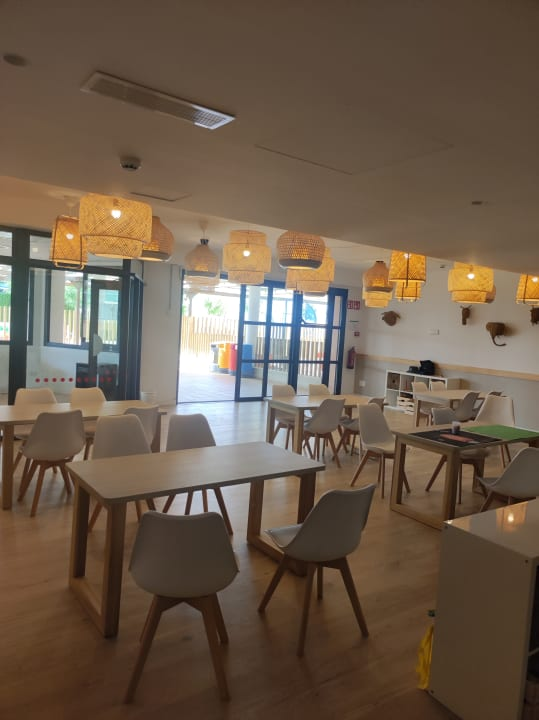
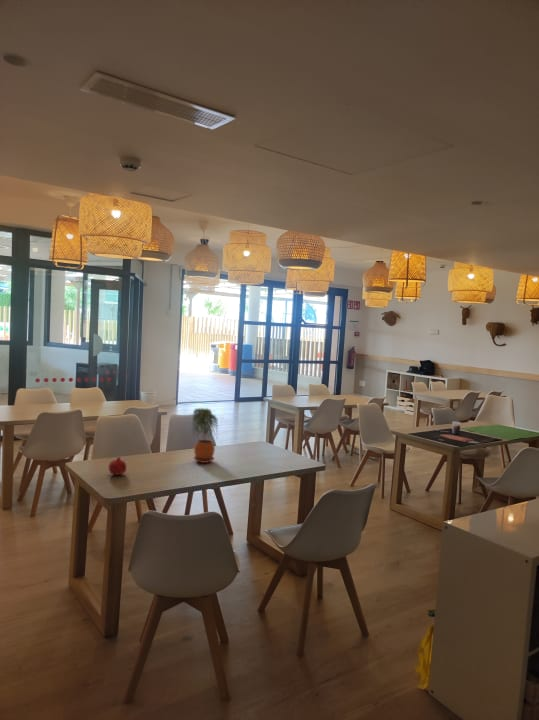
+ fruit (117, 465)
+ potted plant (204, 435)
